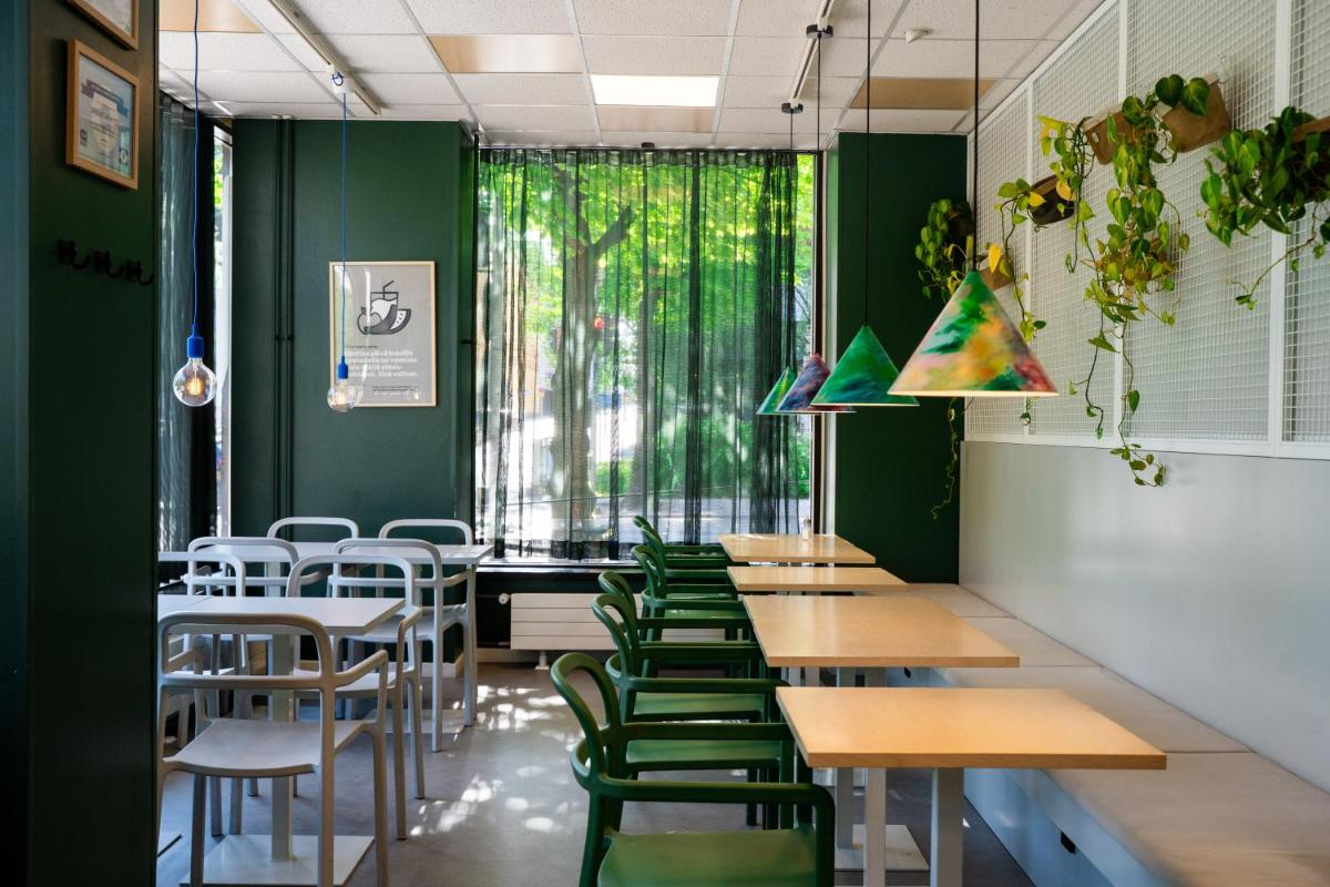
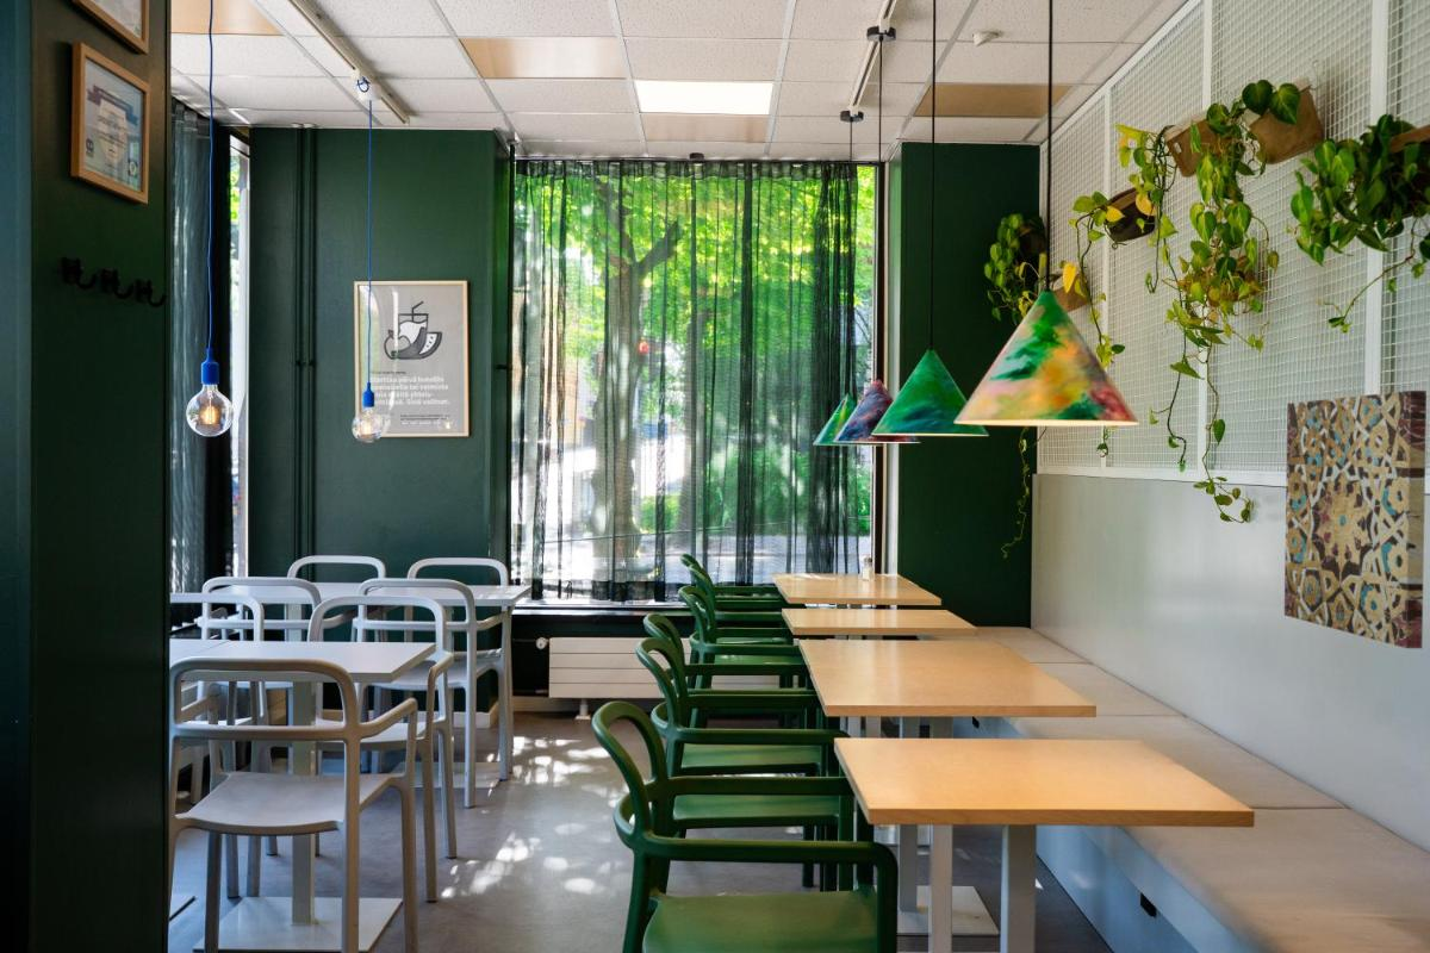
+ wall art (1348, 513)
